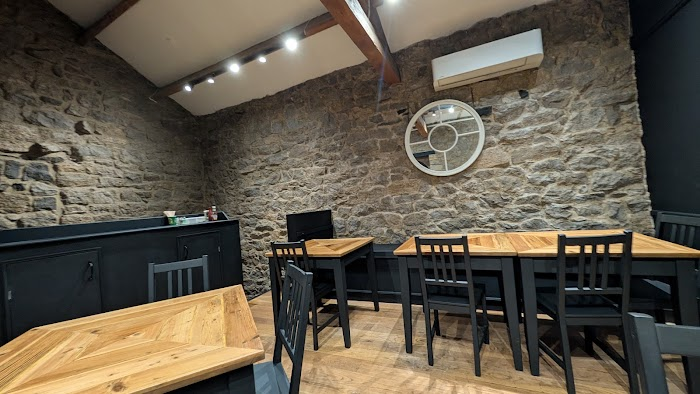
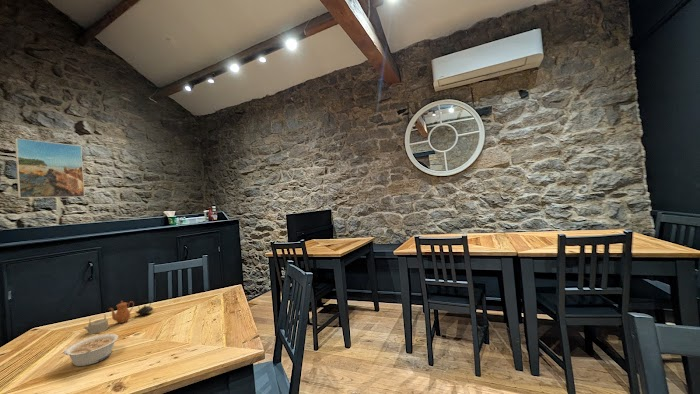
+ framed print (52, 169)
+ teapot (120, 311)
+ legume (93, 349)
